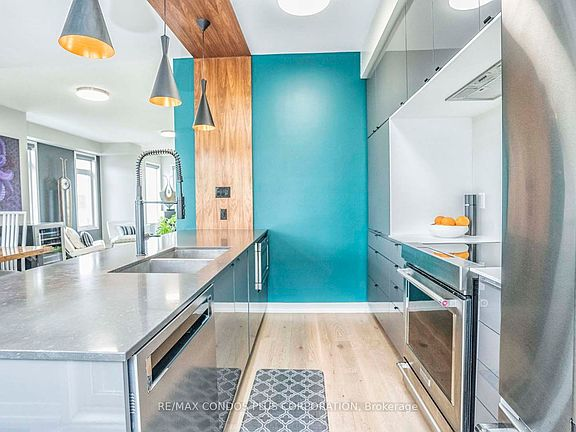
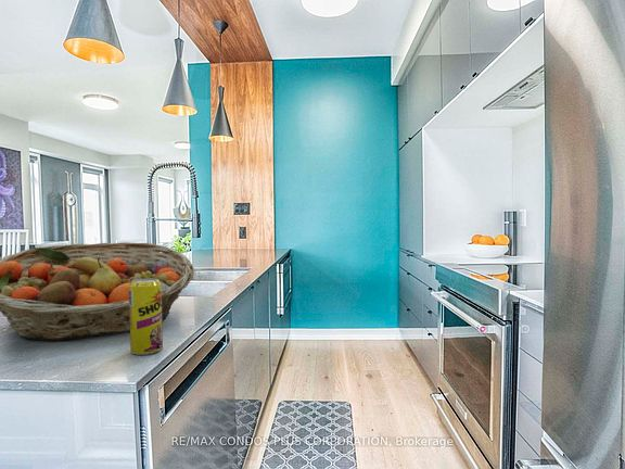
+ fruit basket (98, 283)
+ beverage can (145, 315)
